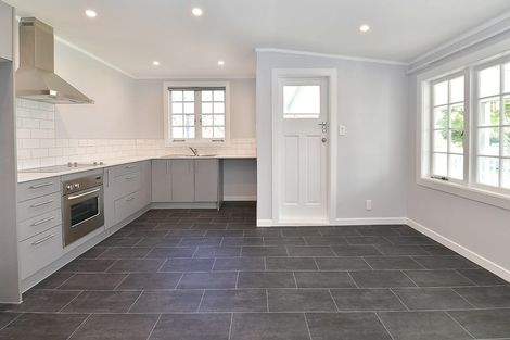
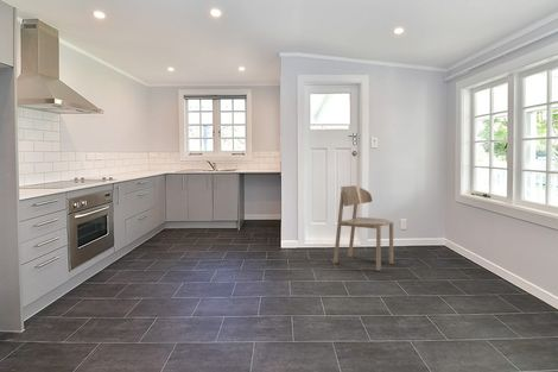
+ chair (363, 225)
